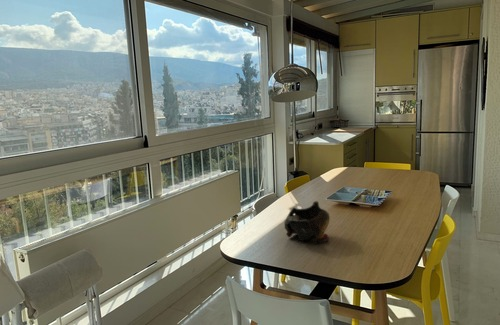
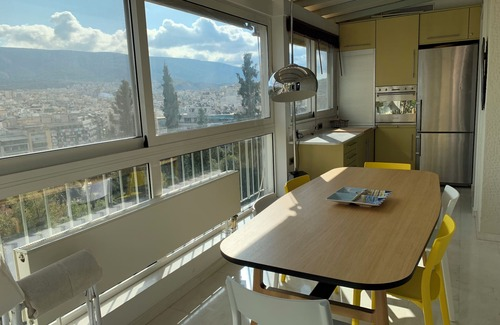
- decorative bowl (307, 222)
